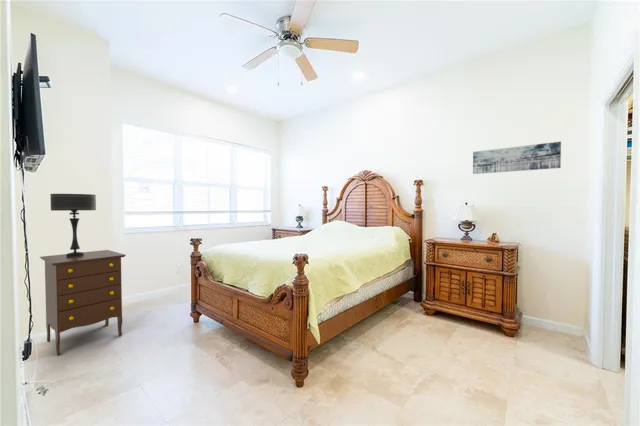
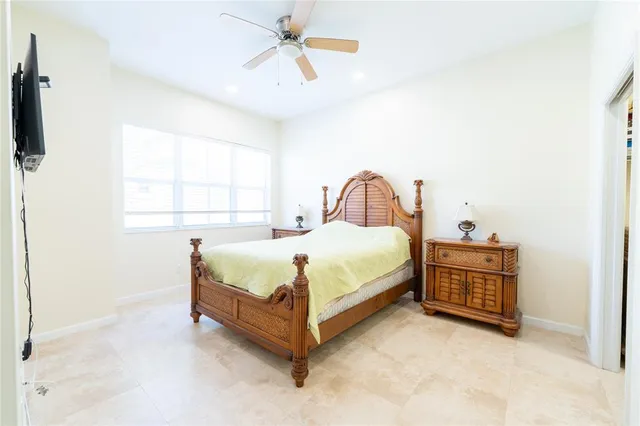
- dresser (84, 297)
- wall art (513, 159)
- table lamp (74, 225)
